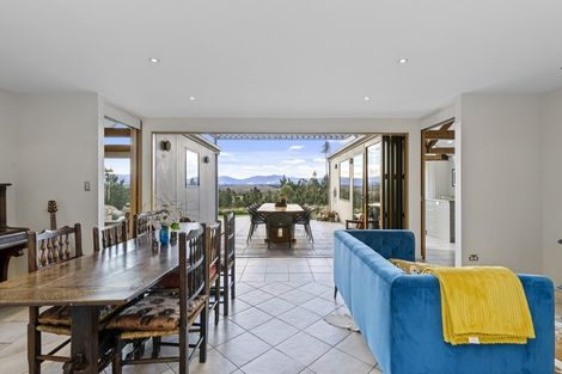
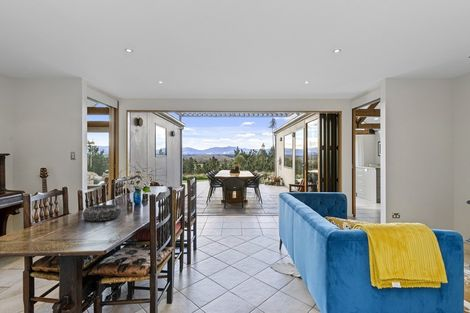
+ decorative bowl (102, 212)
